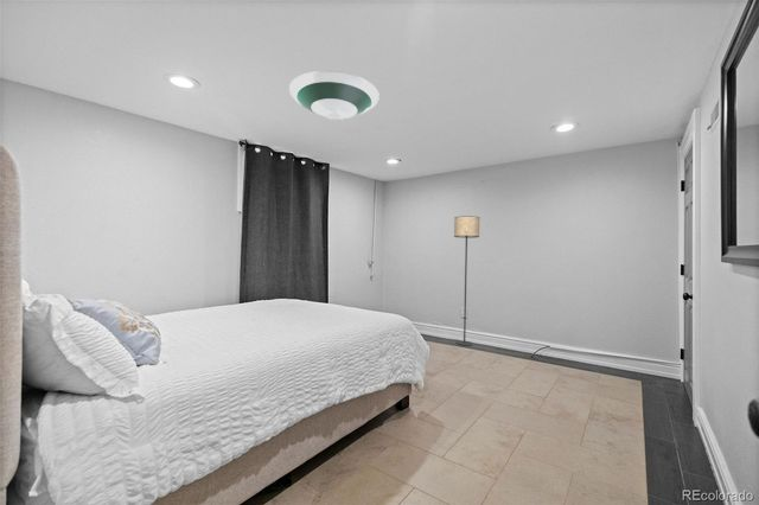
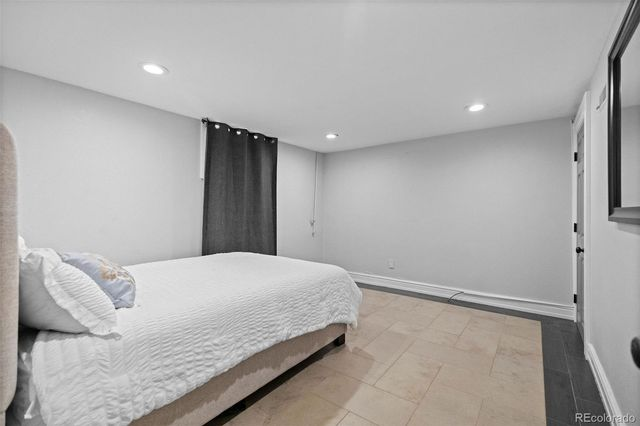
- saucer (334, 106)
- floor lamp (465, 280)
